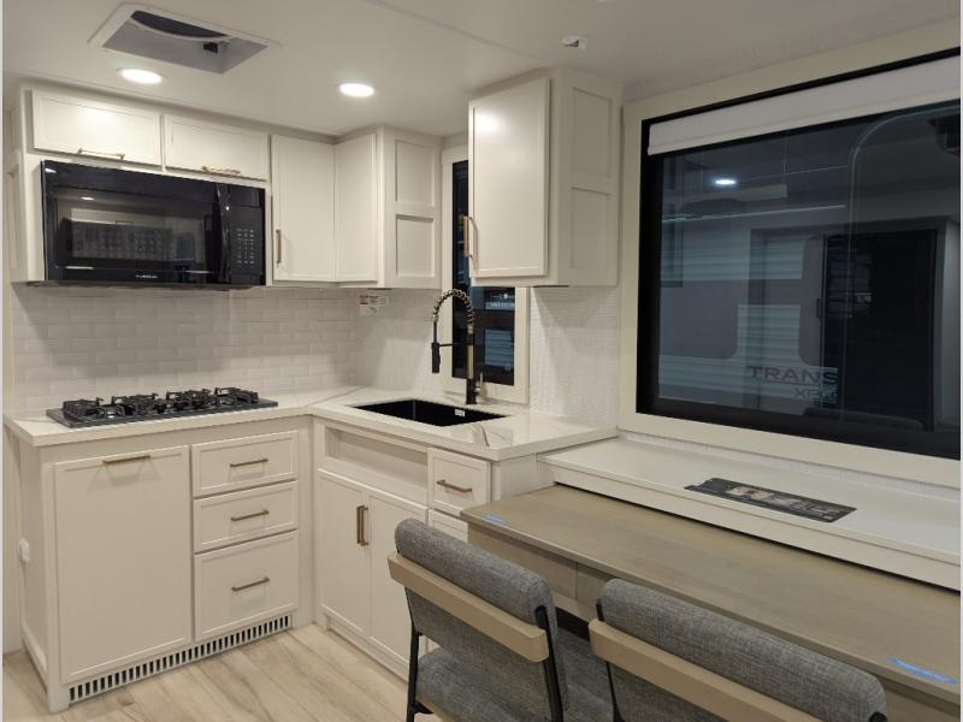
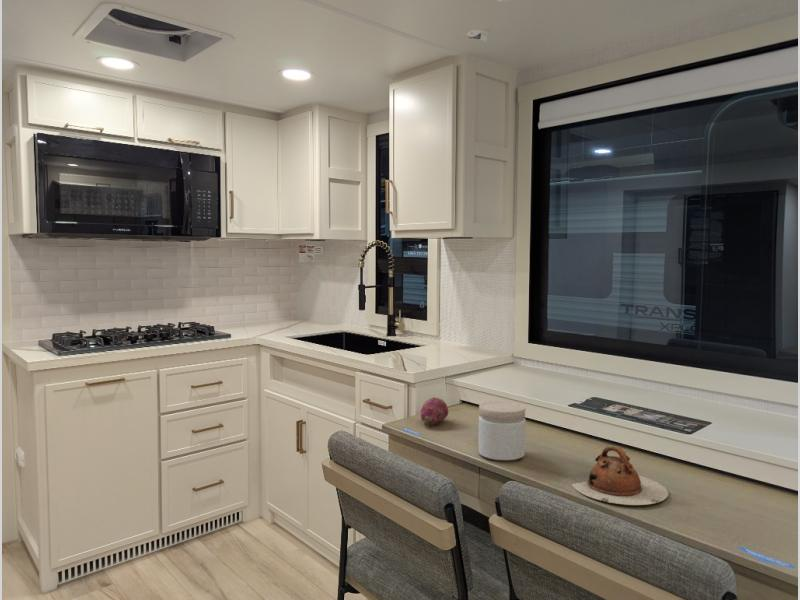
+ fruit (433, 410)
+ teapot (618, 466)
+ jar (501, 430)
